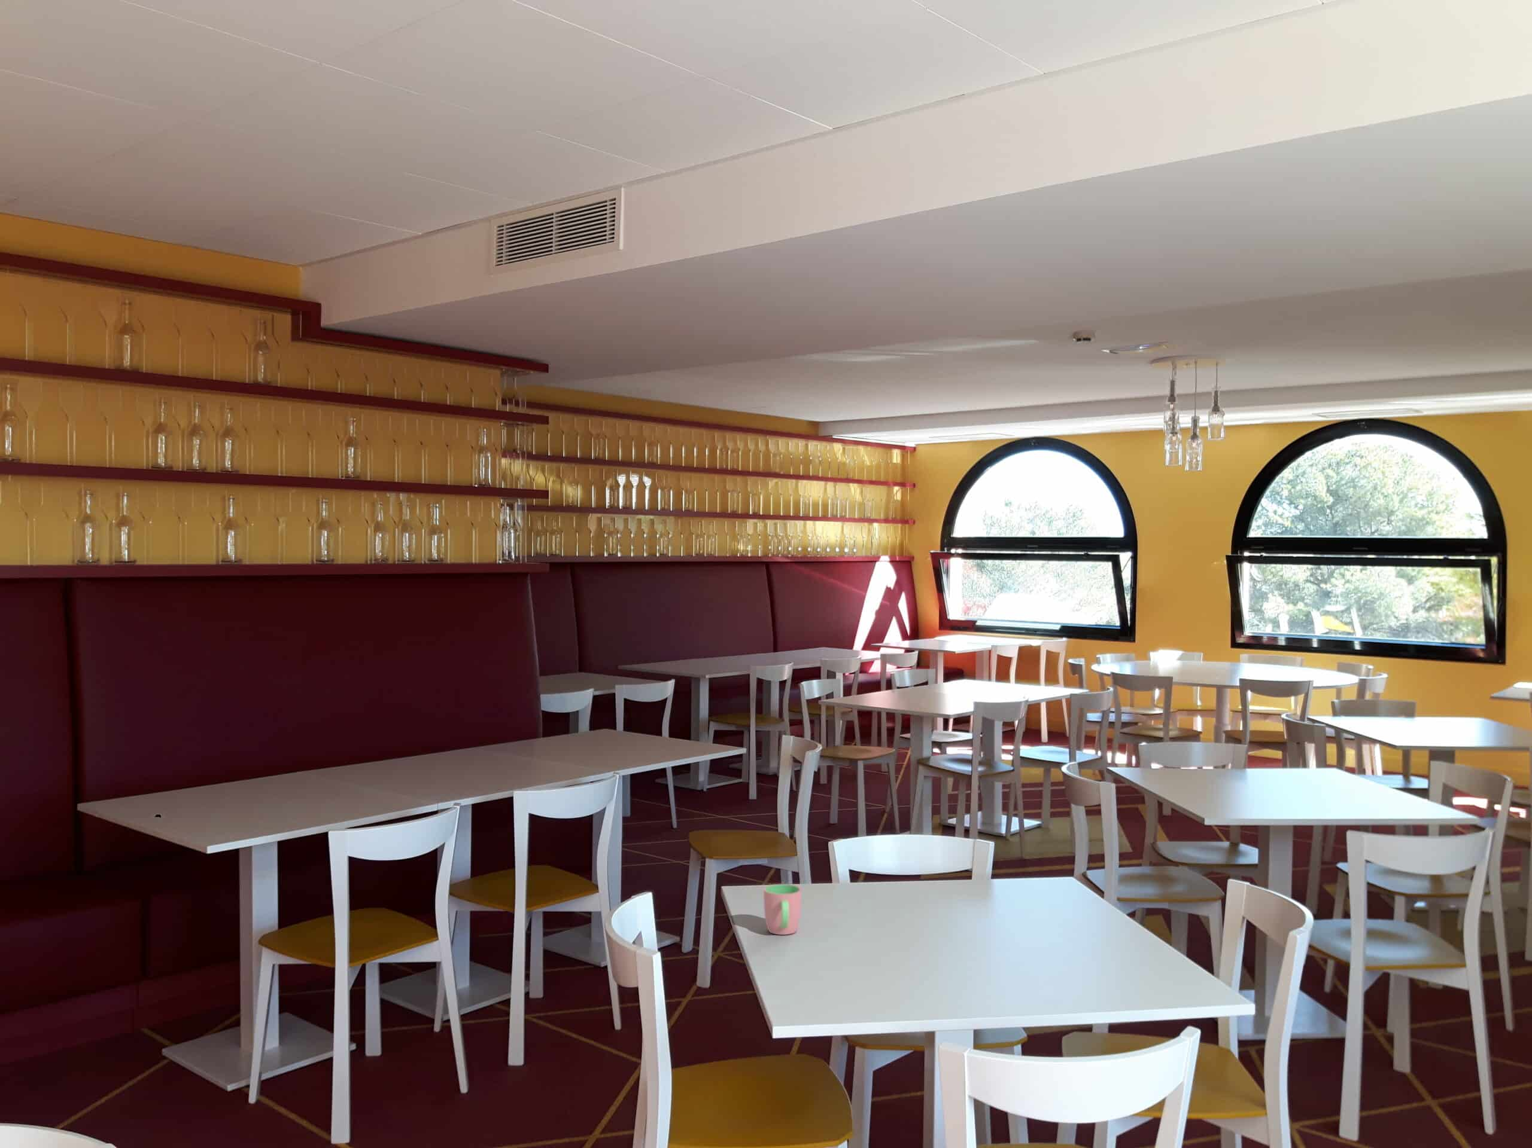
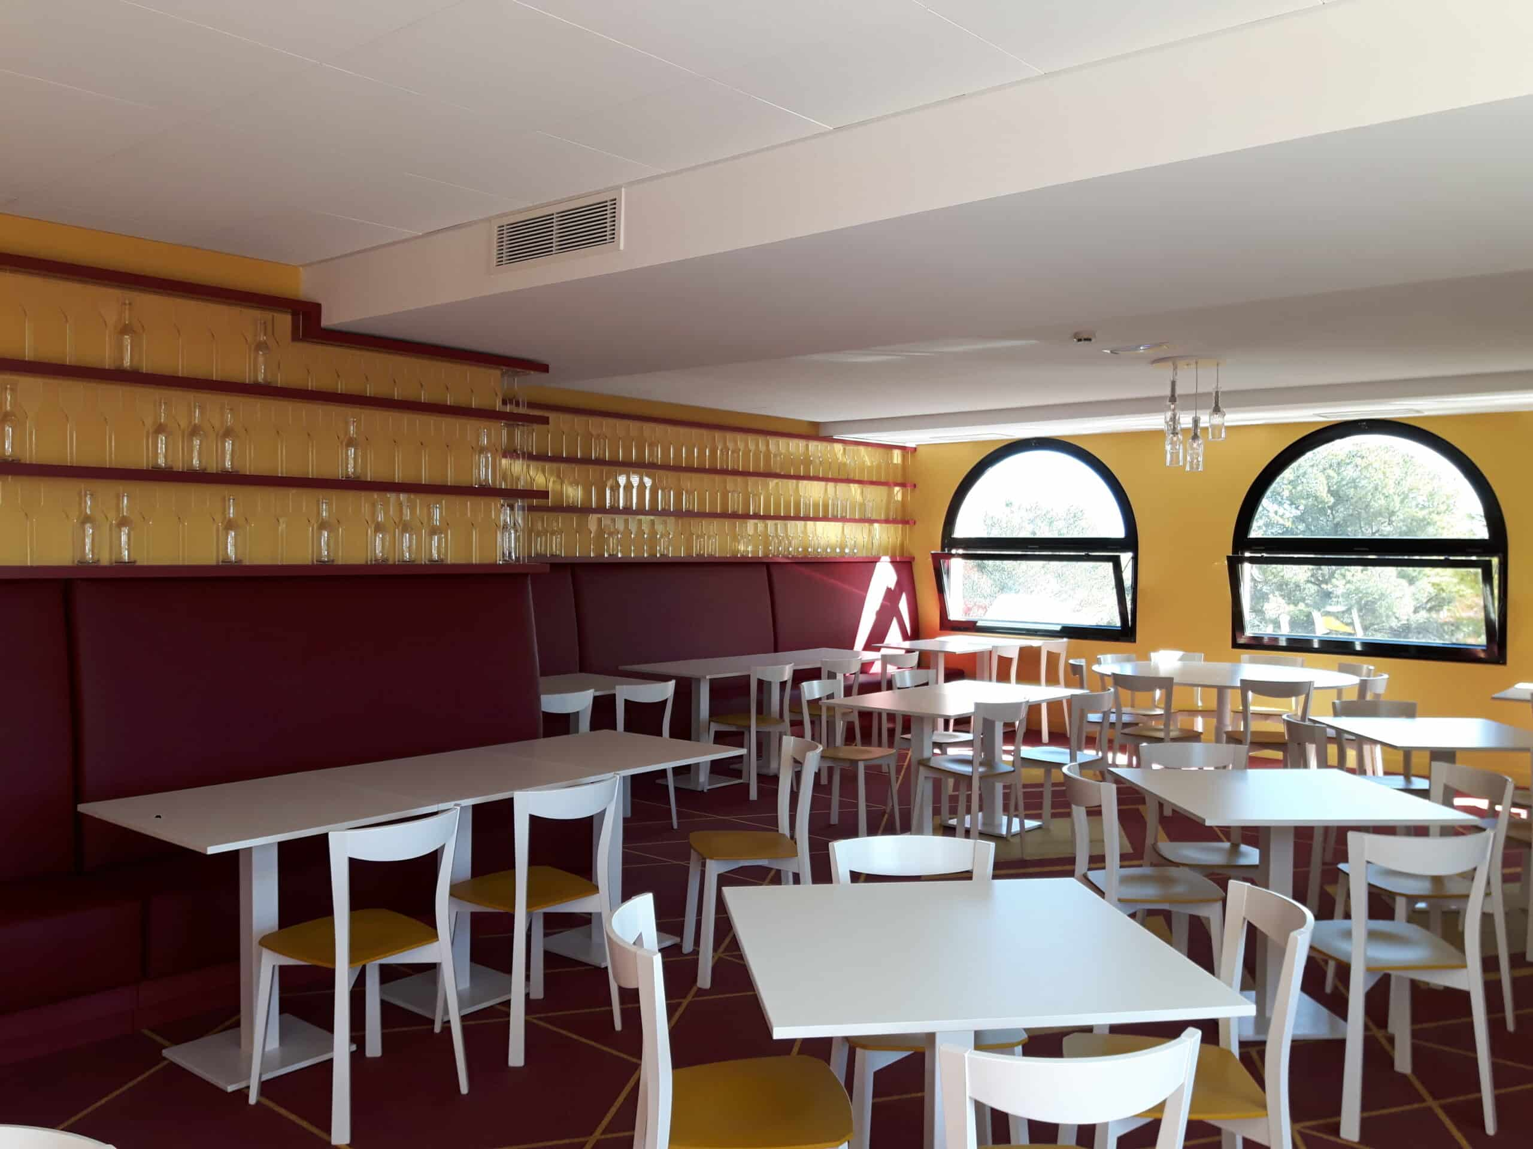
- cup (783, 912)
